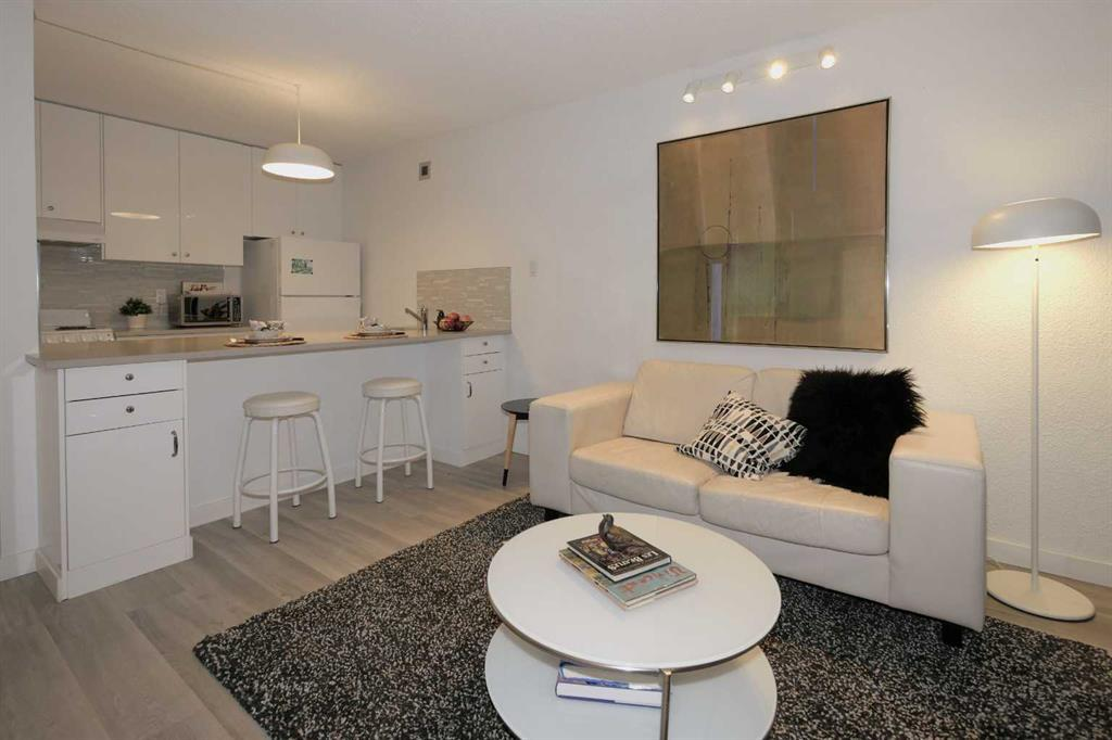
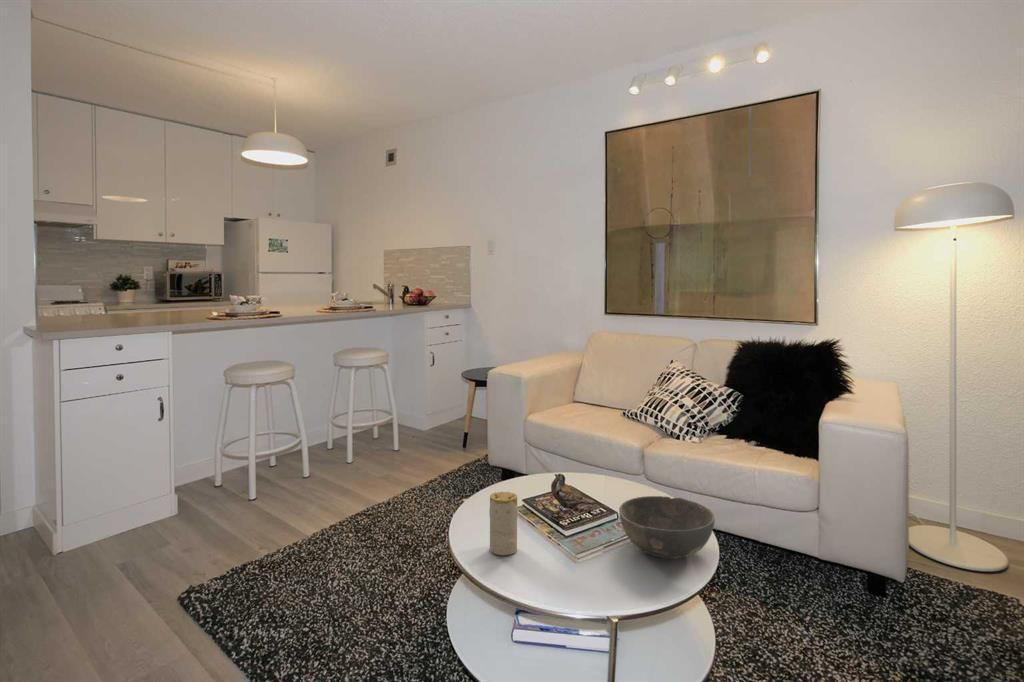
+ bowl (664, 530)
+ candle (503, 522)
